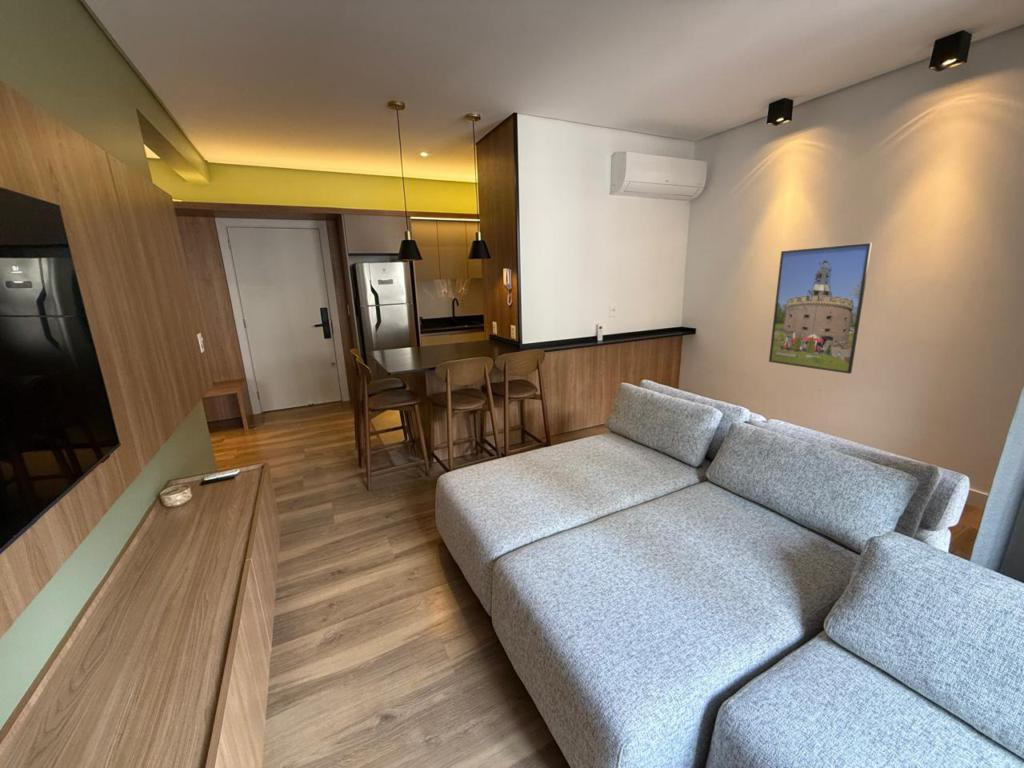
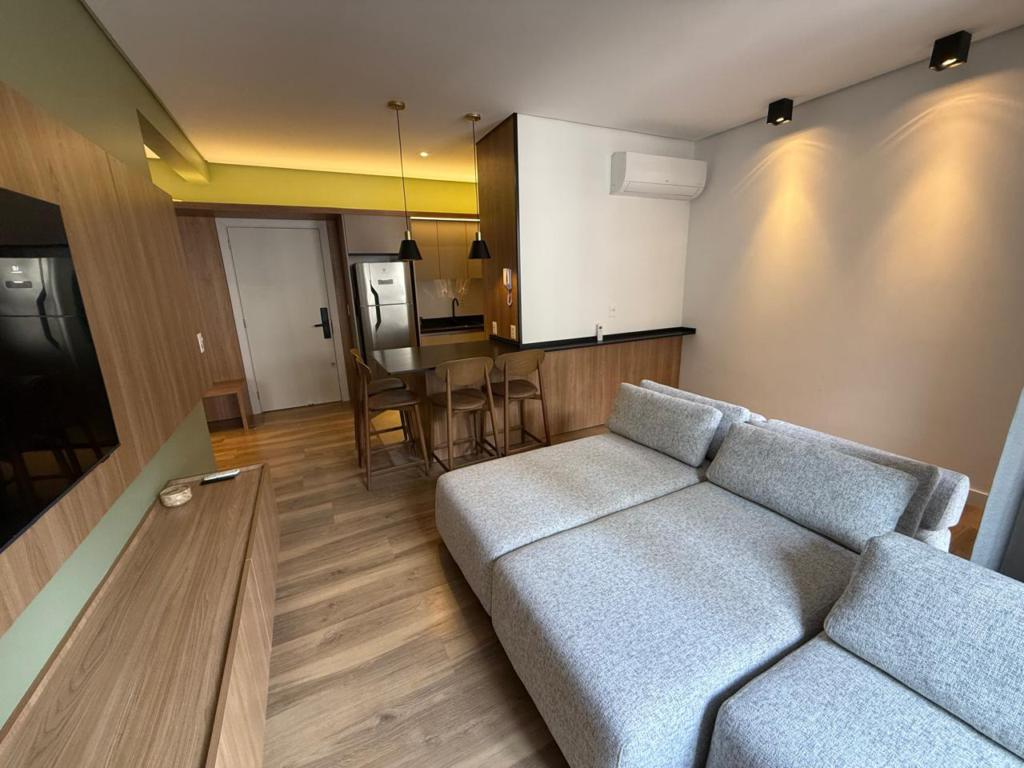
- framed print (814, 309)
